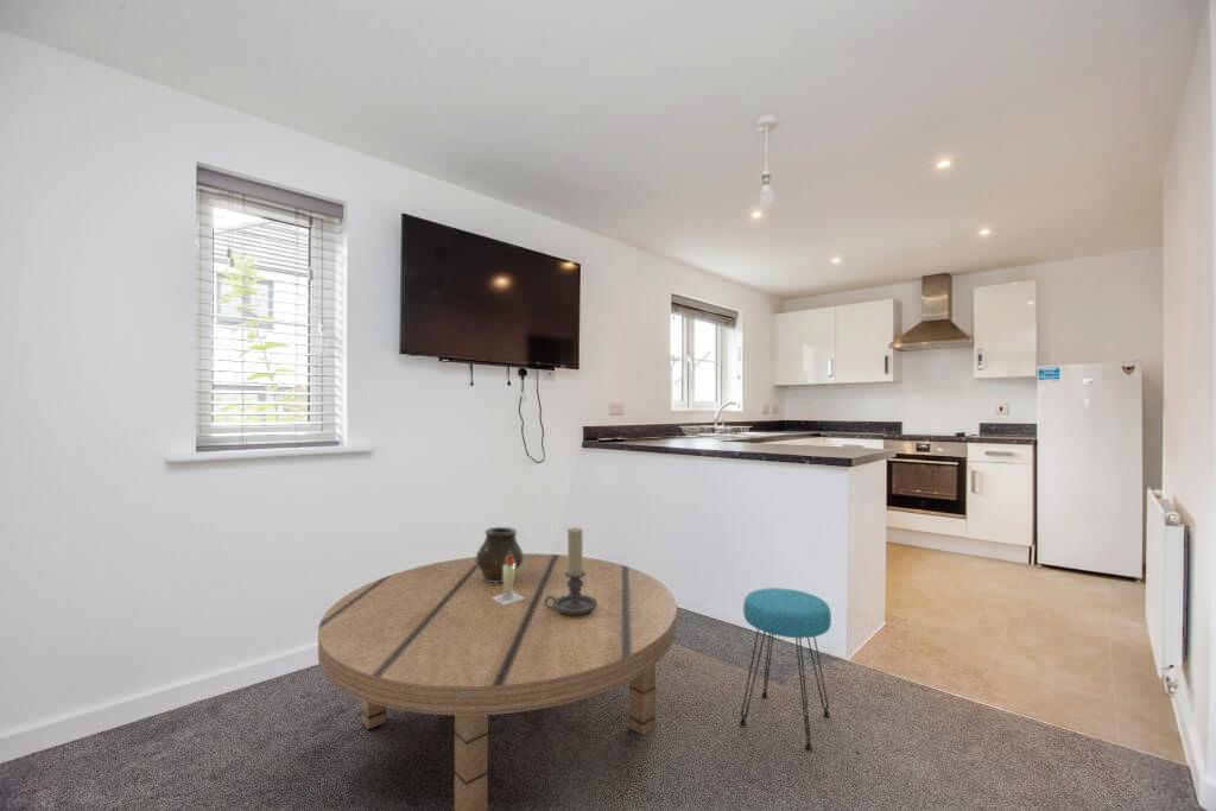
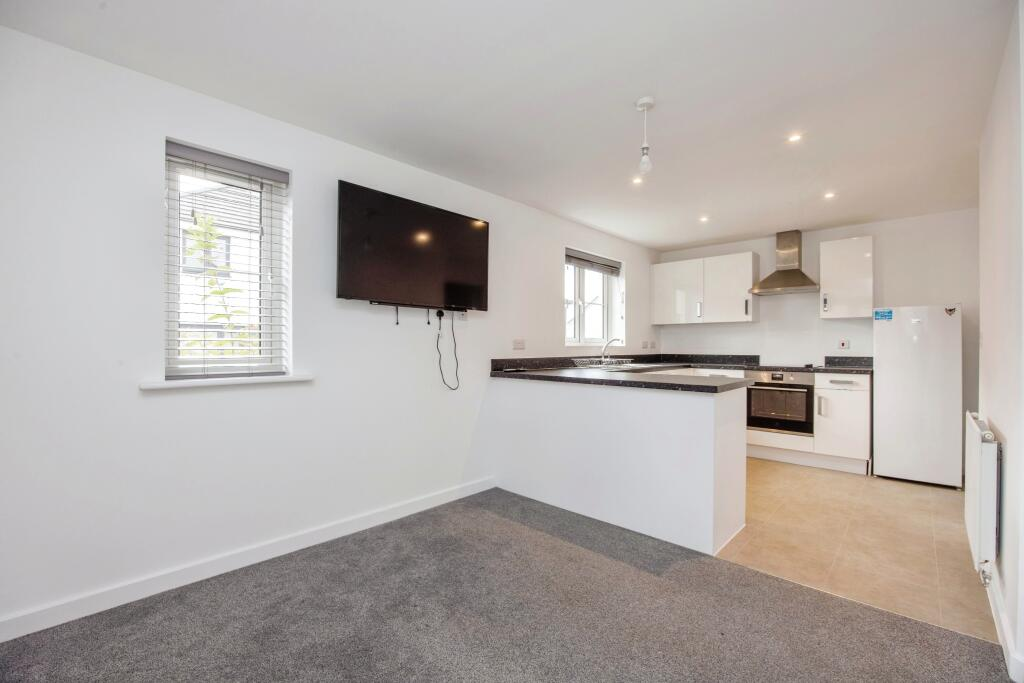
- vase (499, 551)
- stool (797, 654)
- candle holder (570, 565)
- dining table (507, 638)
